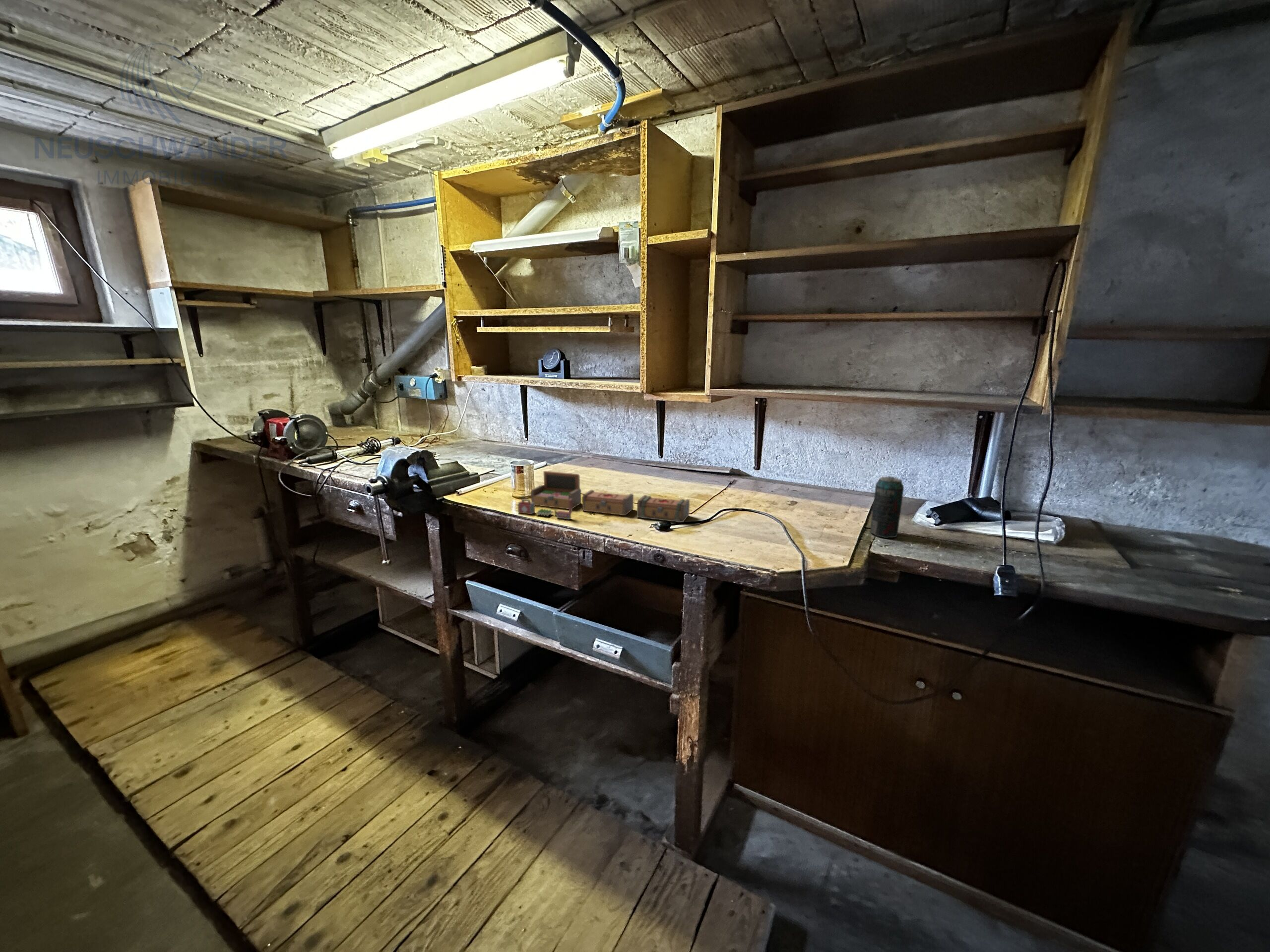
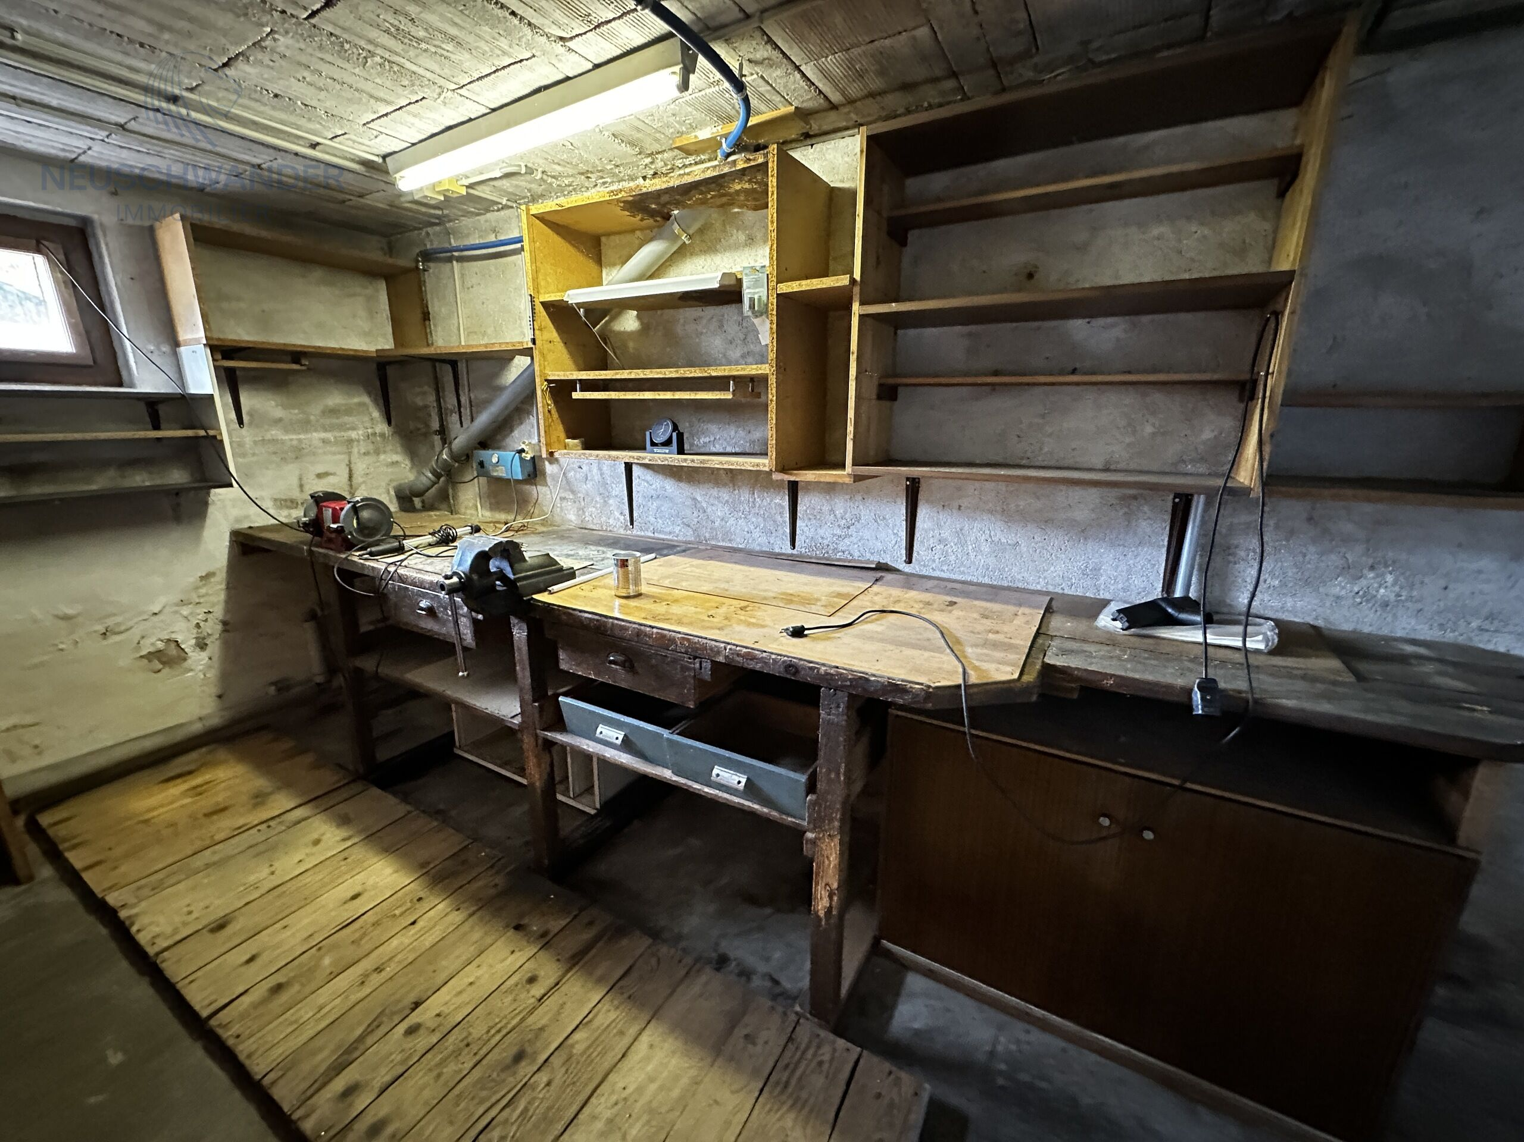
- tool box (603, 498)
- beverage can (887, 506)
